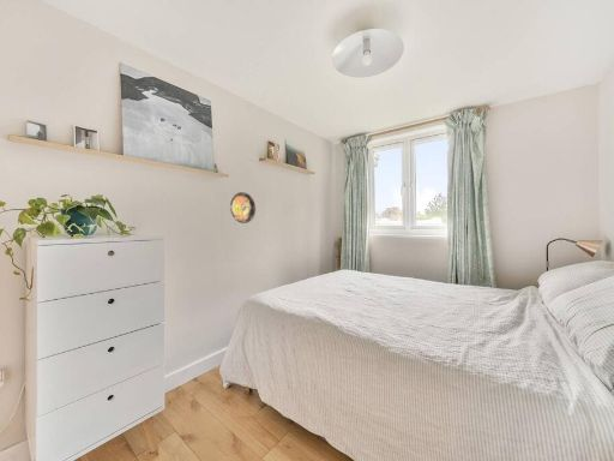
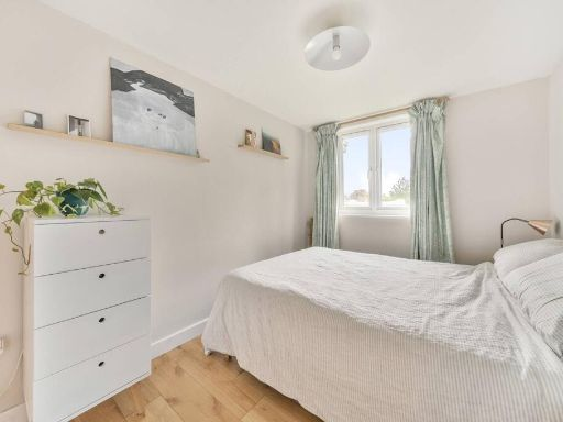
- decorative plate (242, 208)
